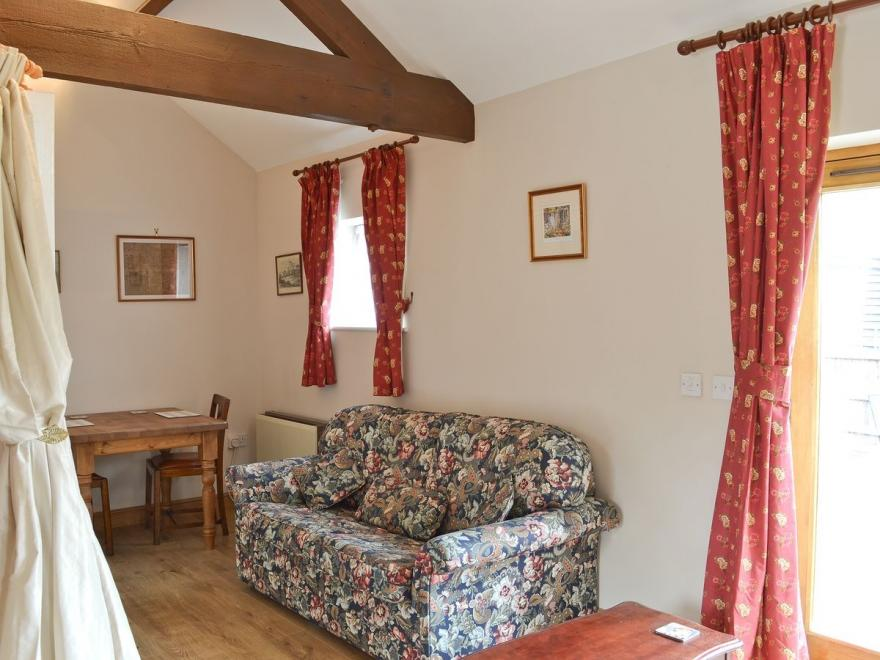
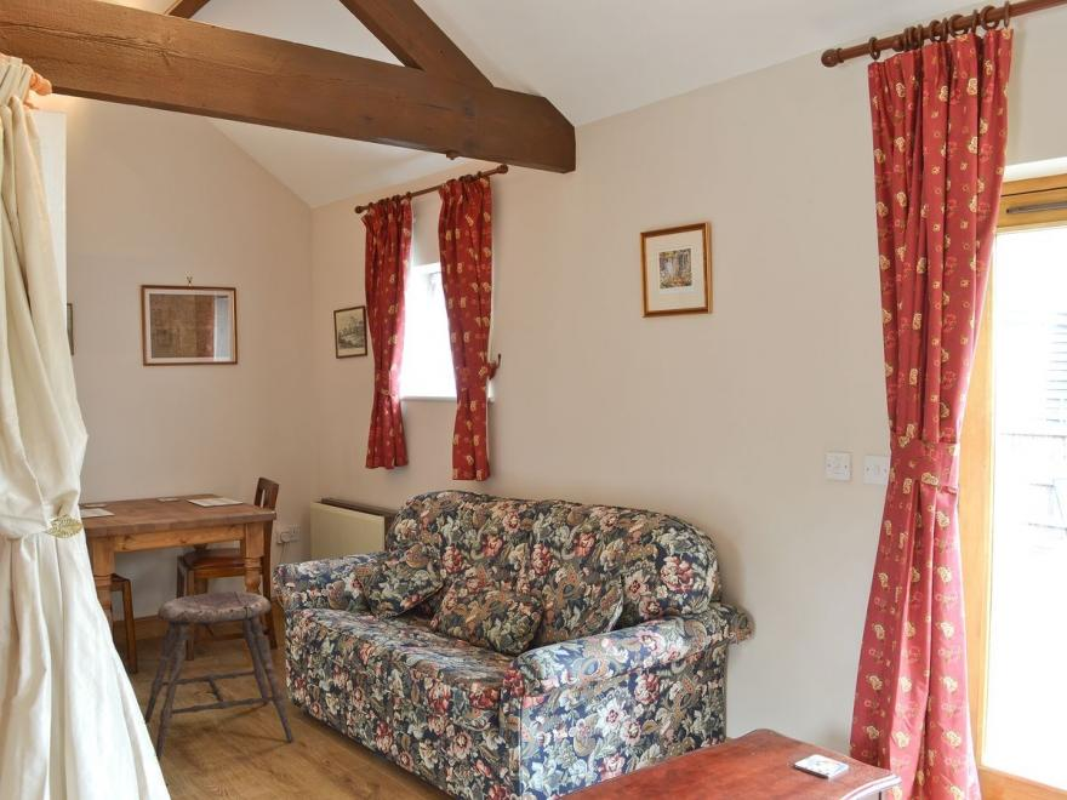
+ stool (215, 675)
